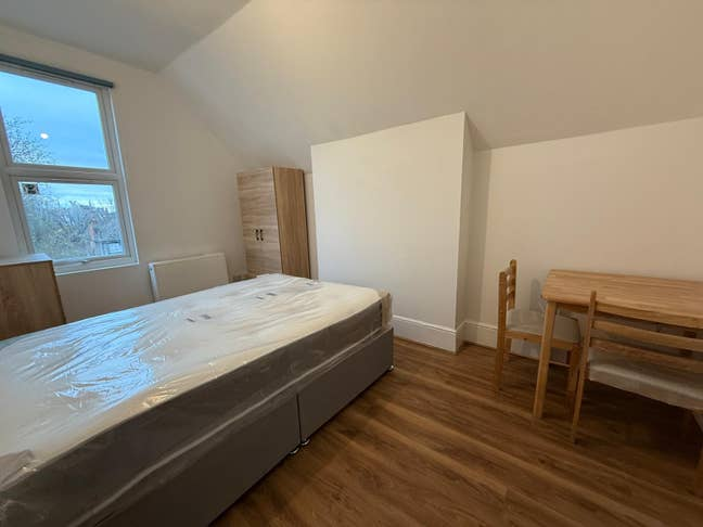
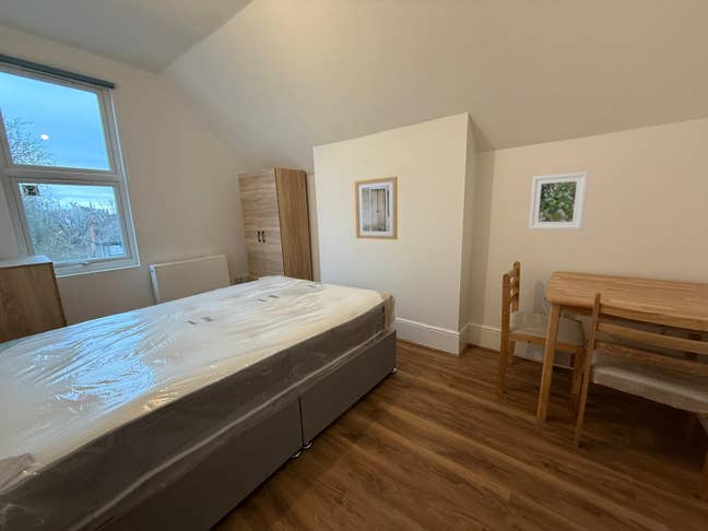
+ wall art (375, 209)
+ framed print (556, 202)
